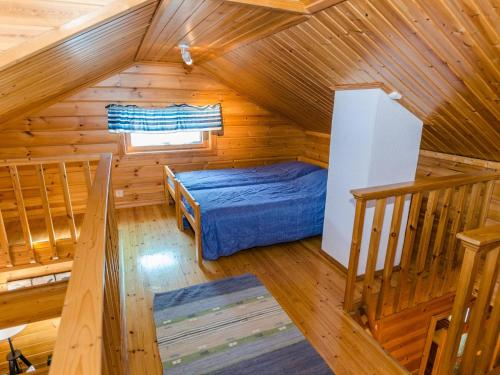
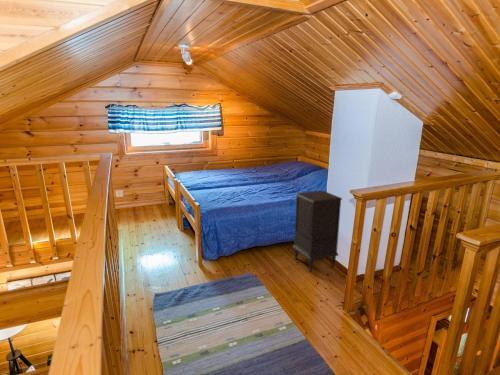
+ nightstand (315, 230)
